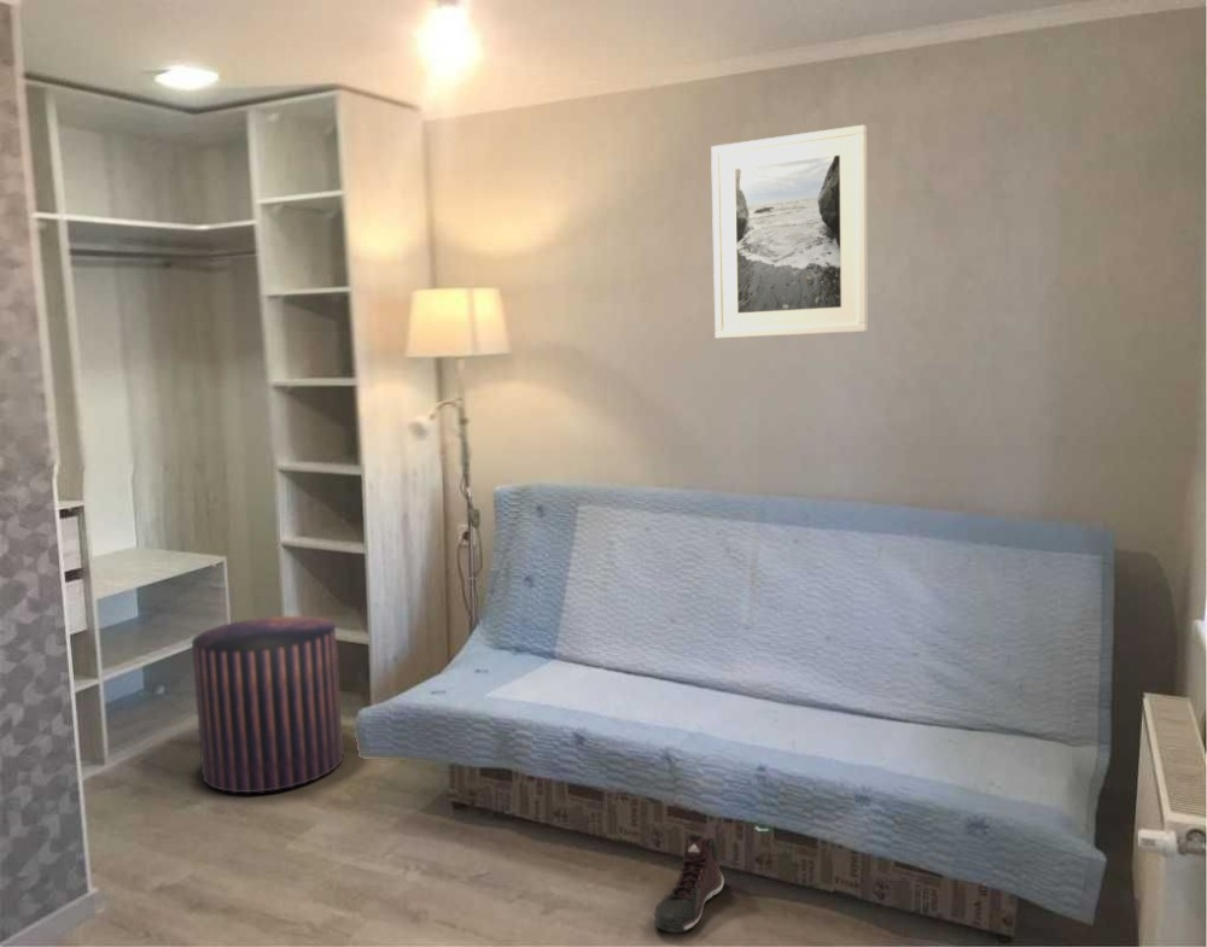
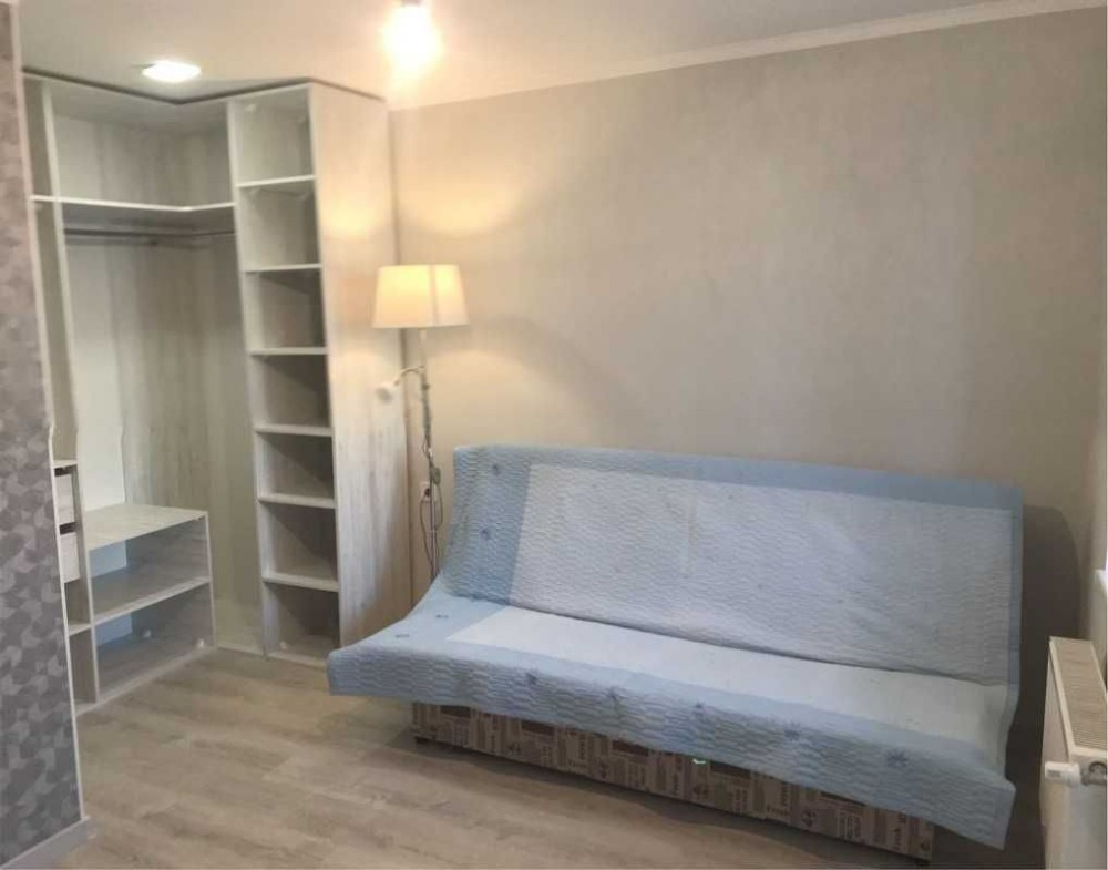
- sneaker (686, 873)
- stool (269, 698)
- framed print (787, 236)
